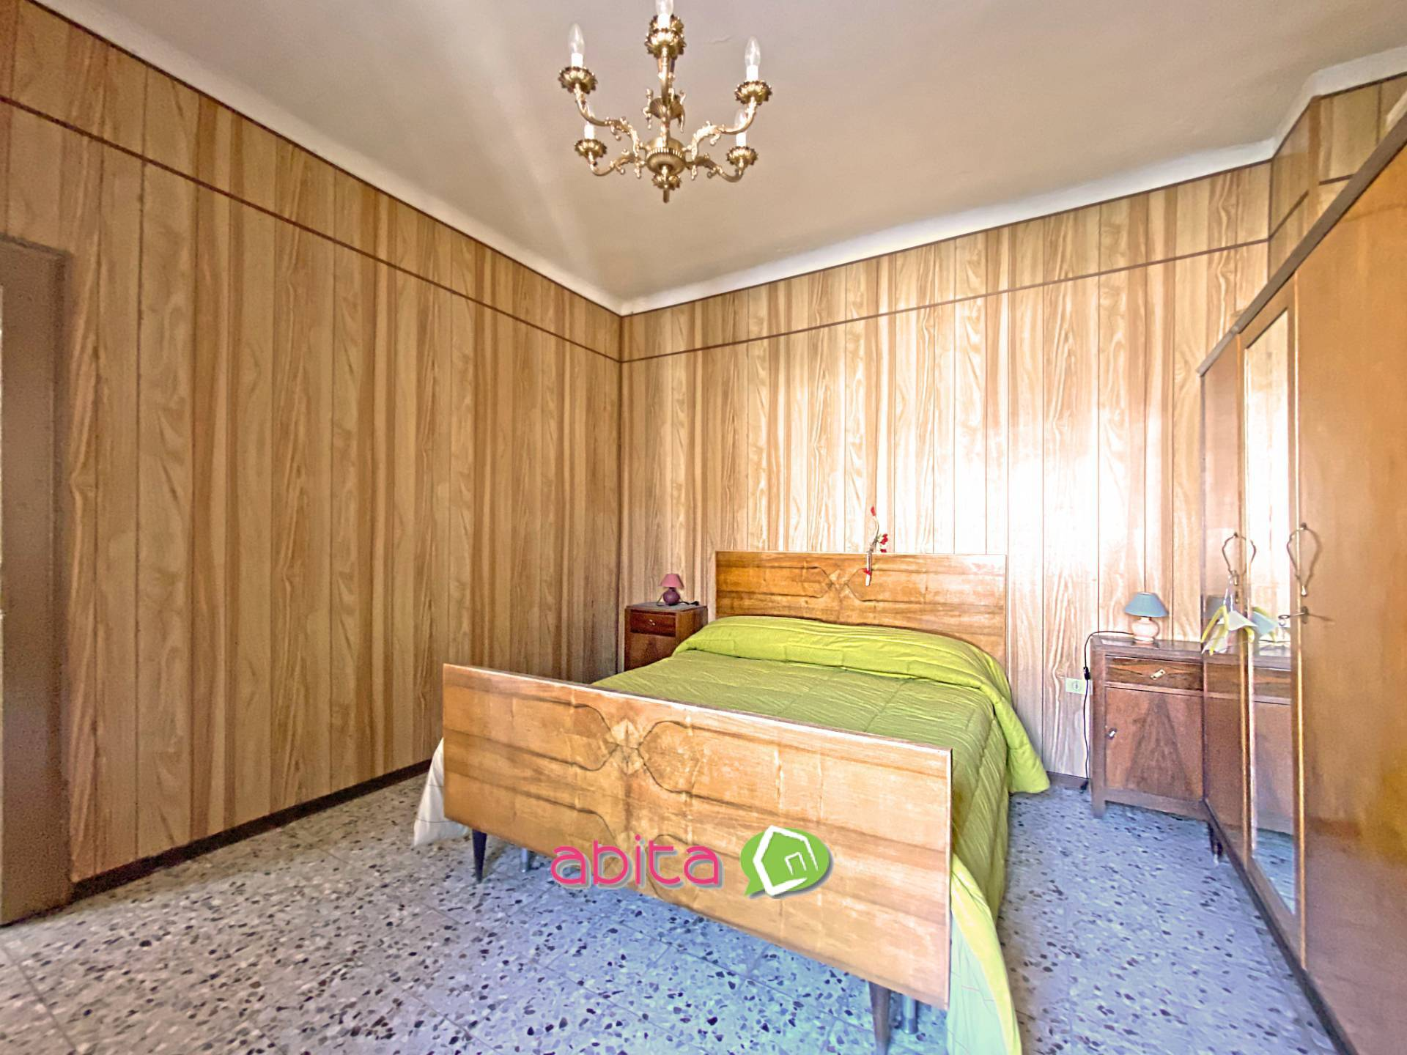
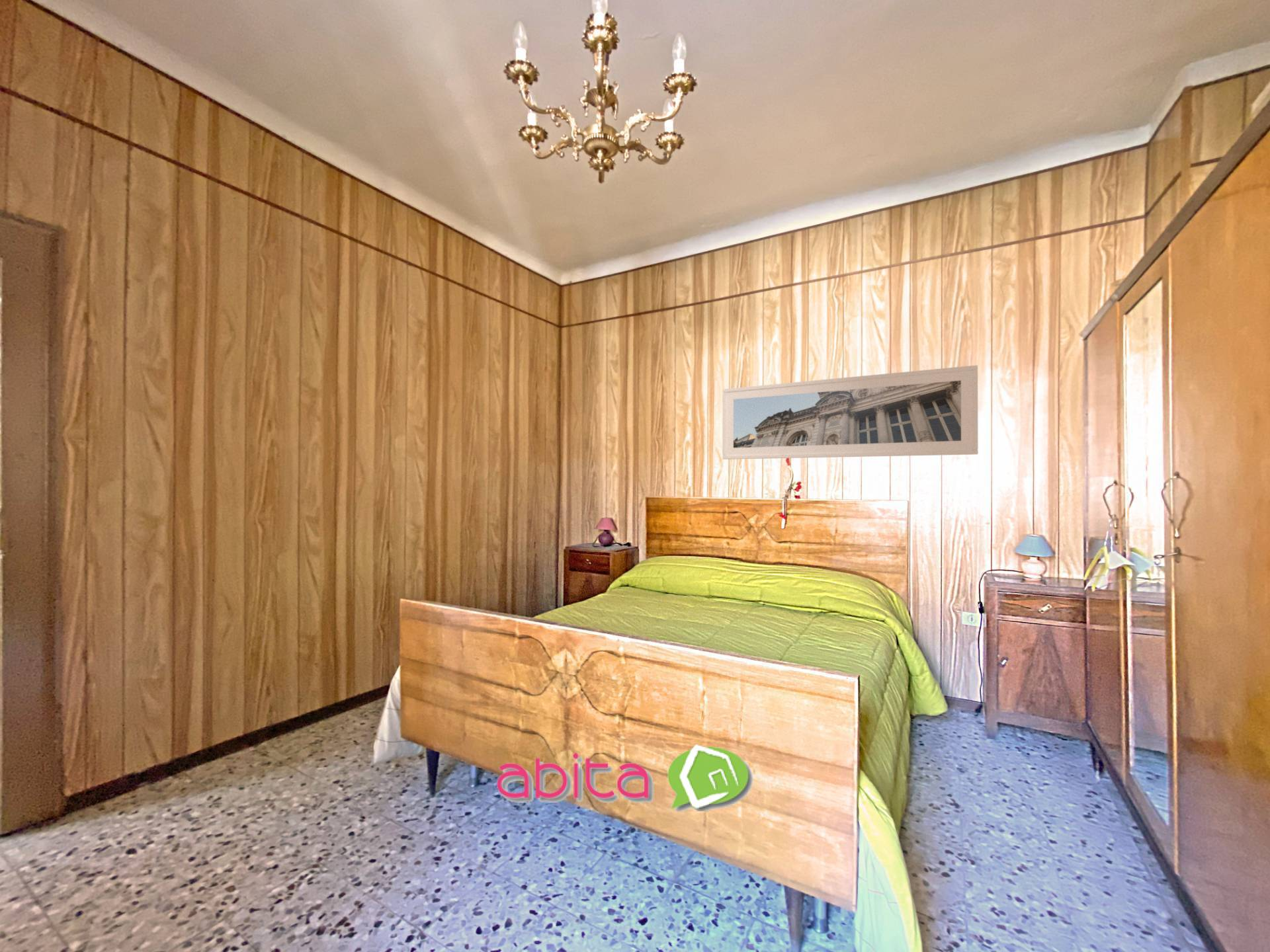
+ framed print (835, 418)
